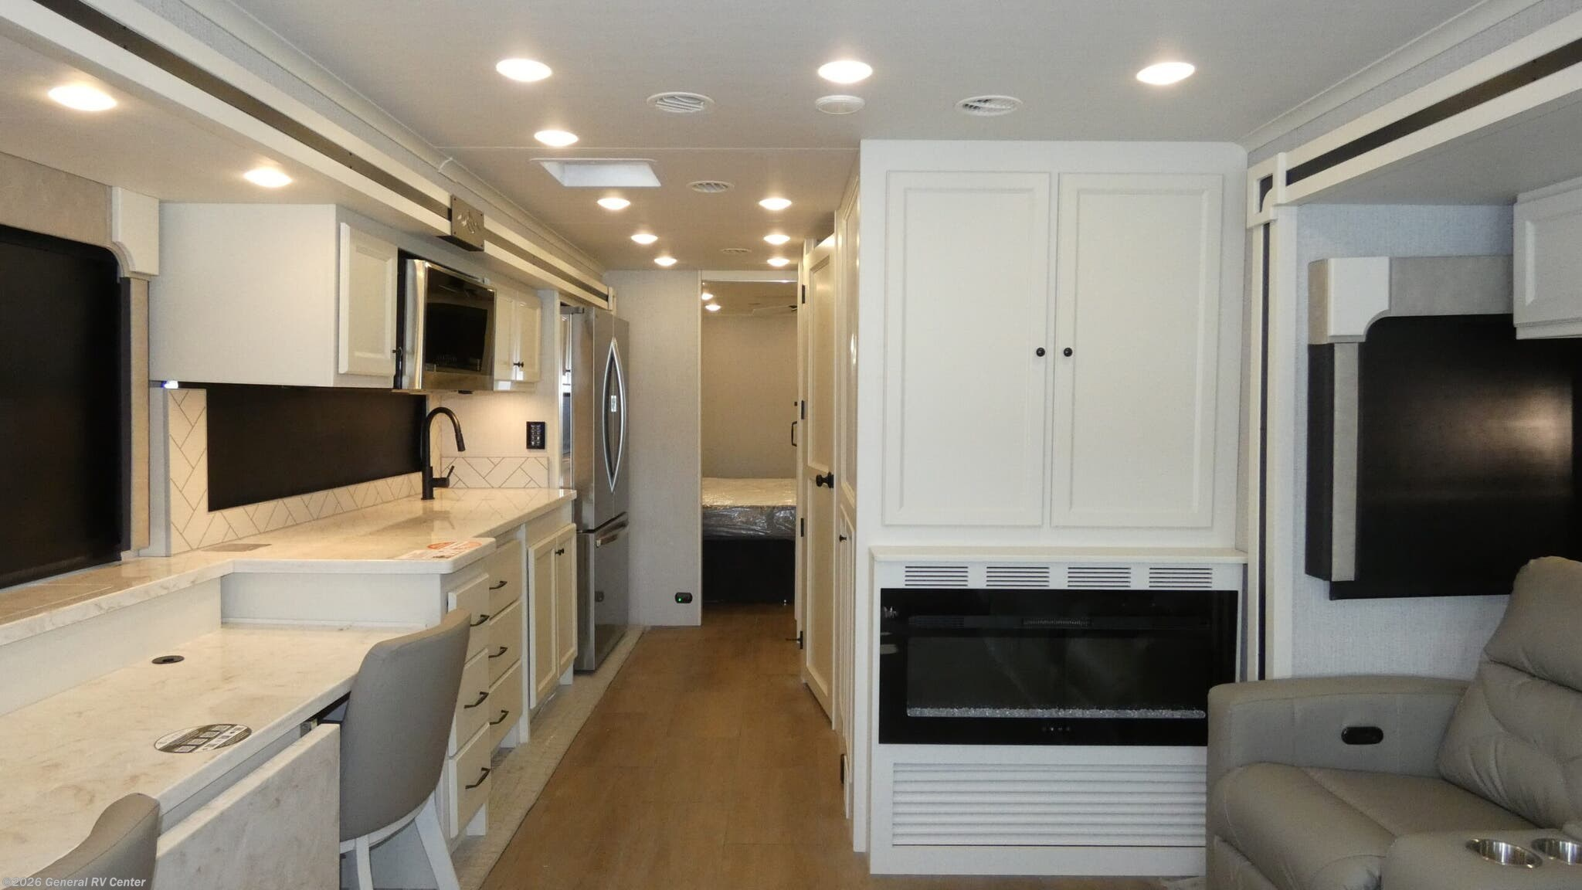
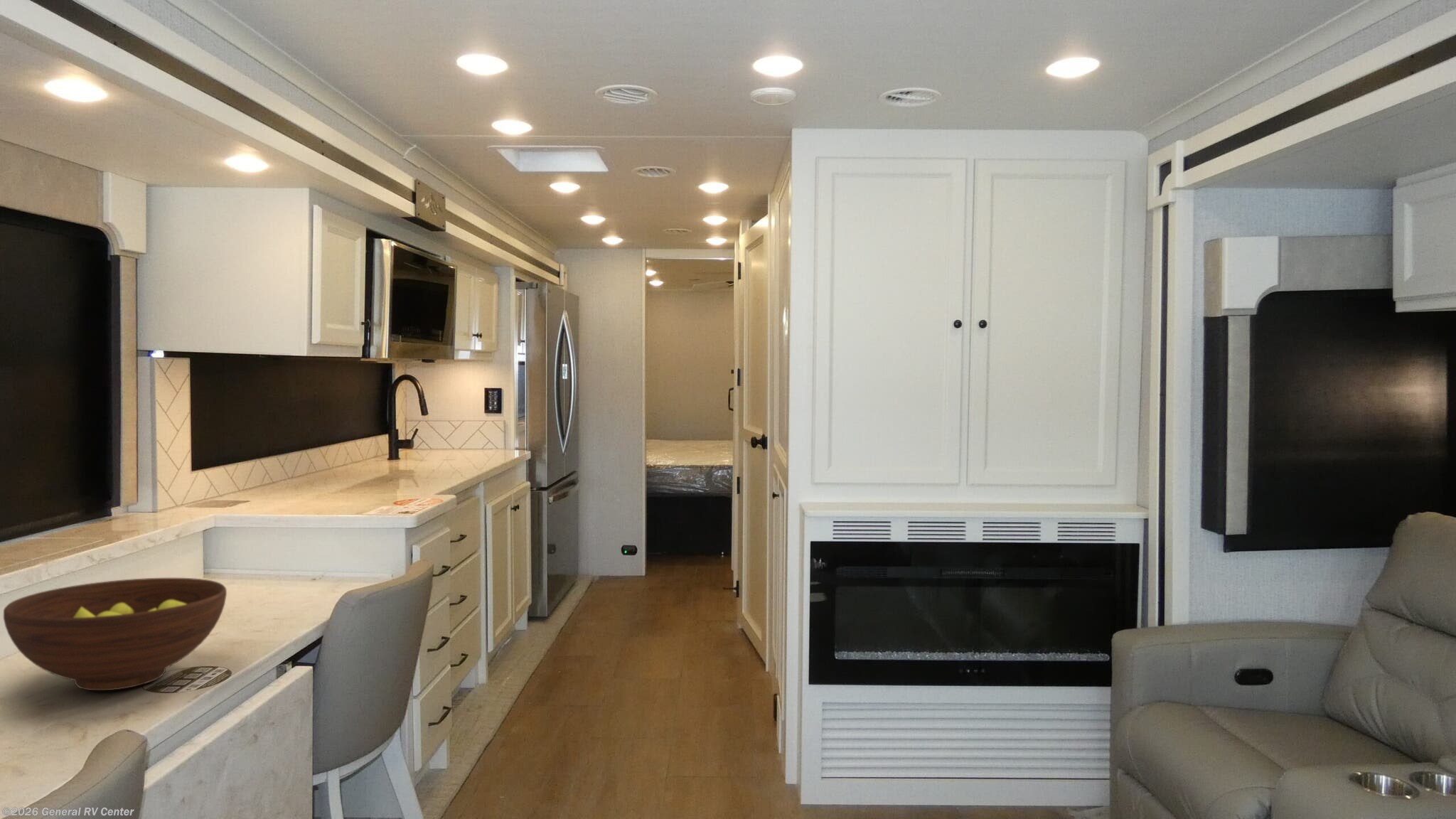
+ fruit bowl (121, 638)
